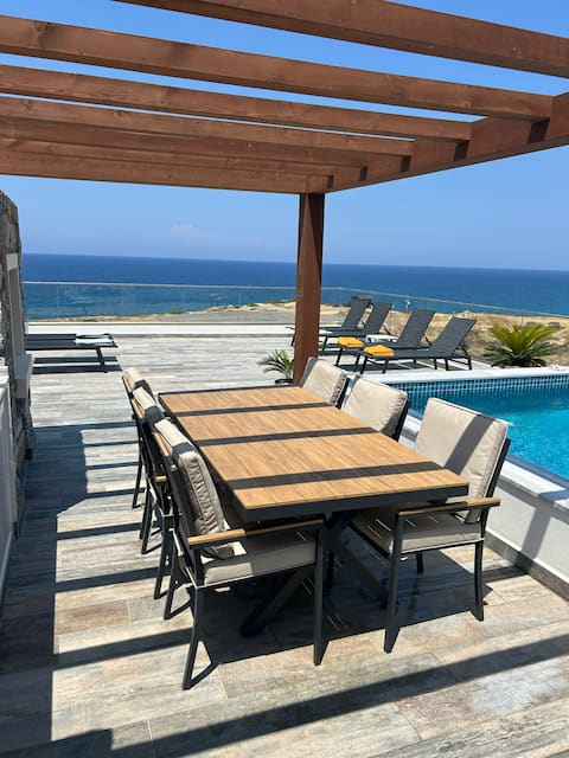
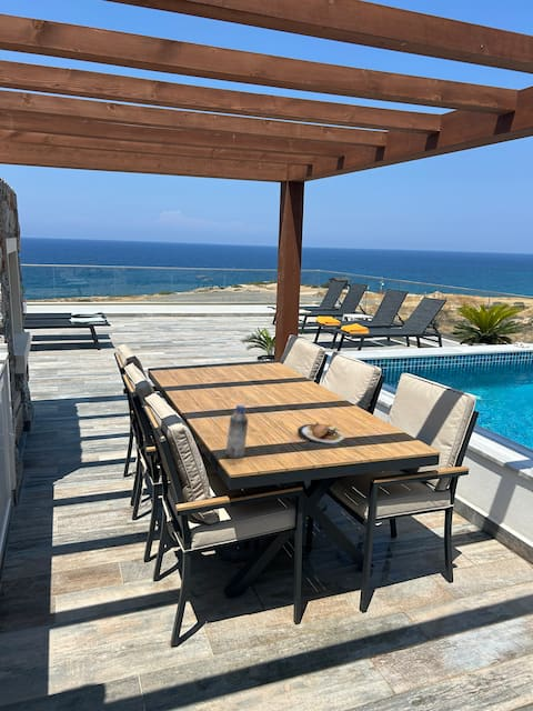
+ plate (323, 428)
+ water bottle (238, 430)
